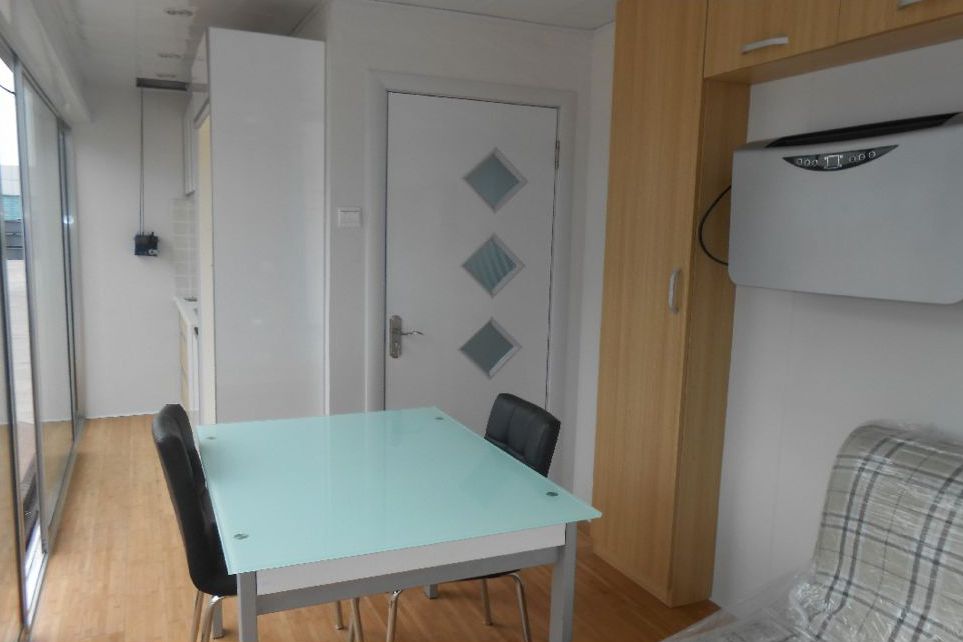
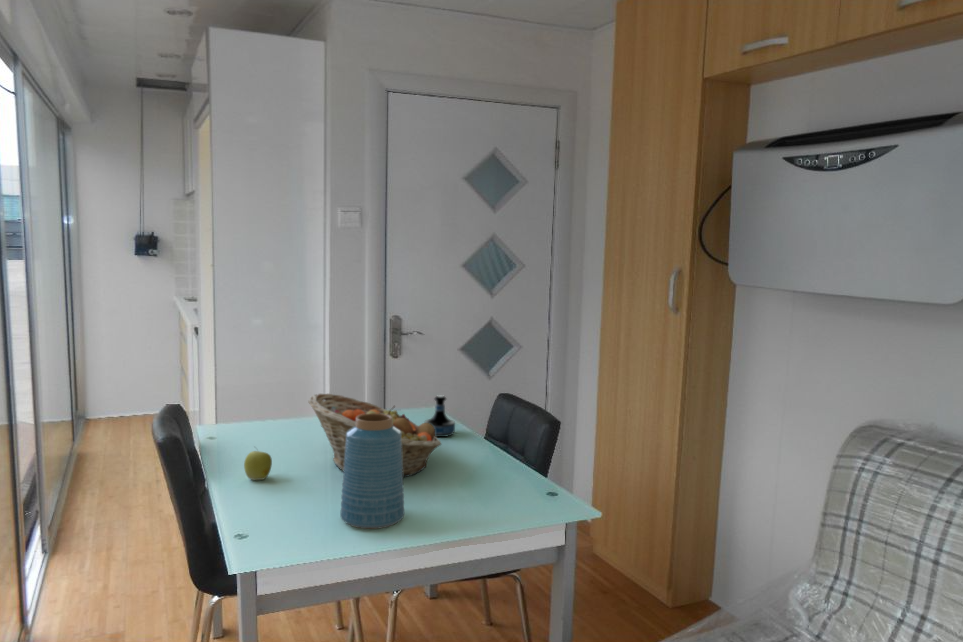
+ vase (373, 468)
+ tequila bottle (439, 414)
+ apple (258, 462)
+ fruit basket (368, 413)
